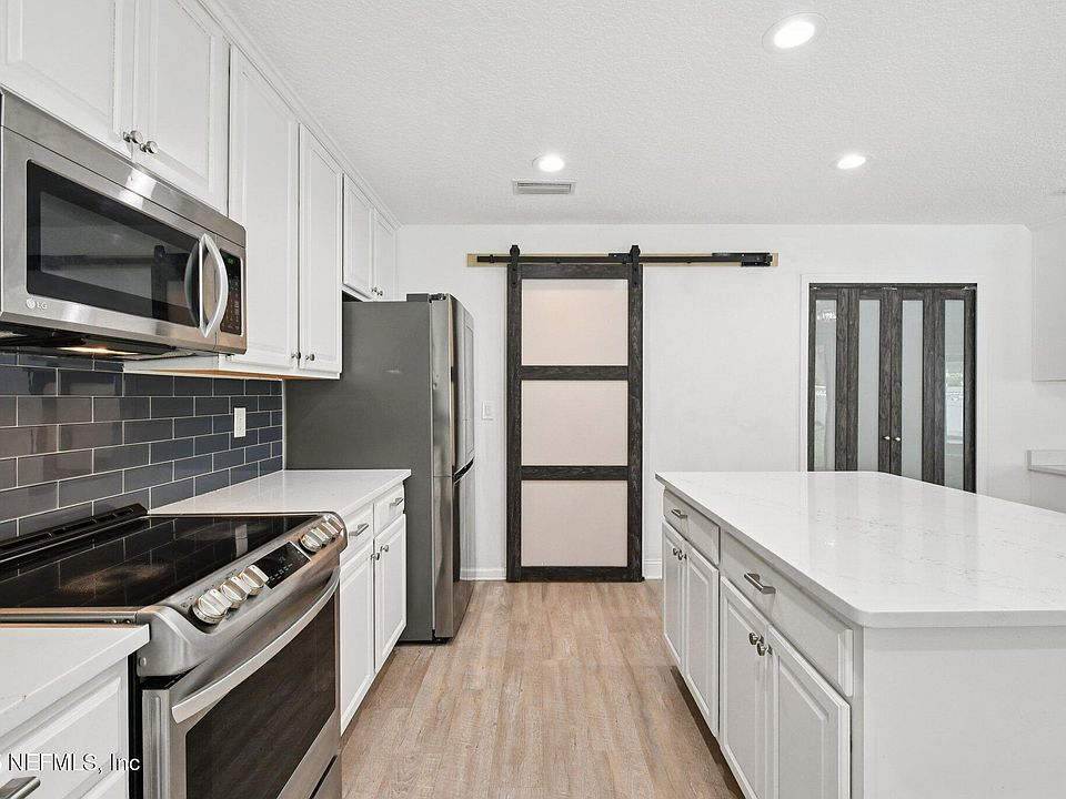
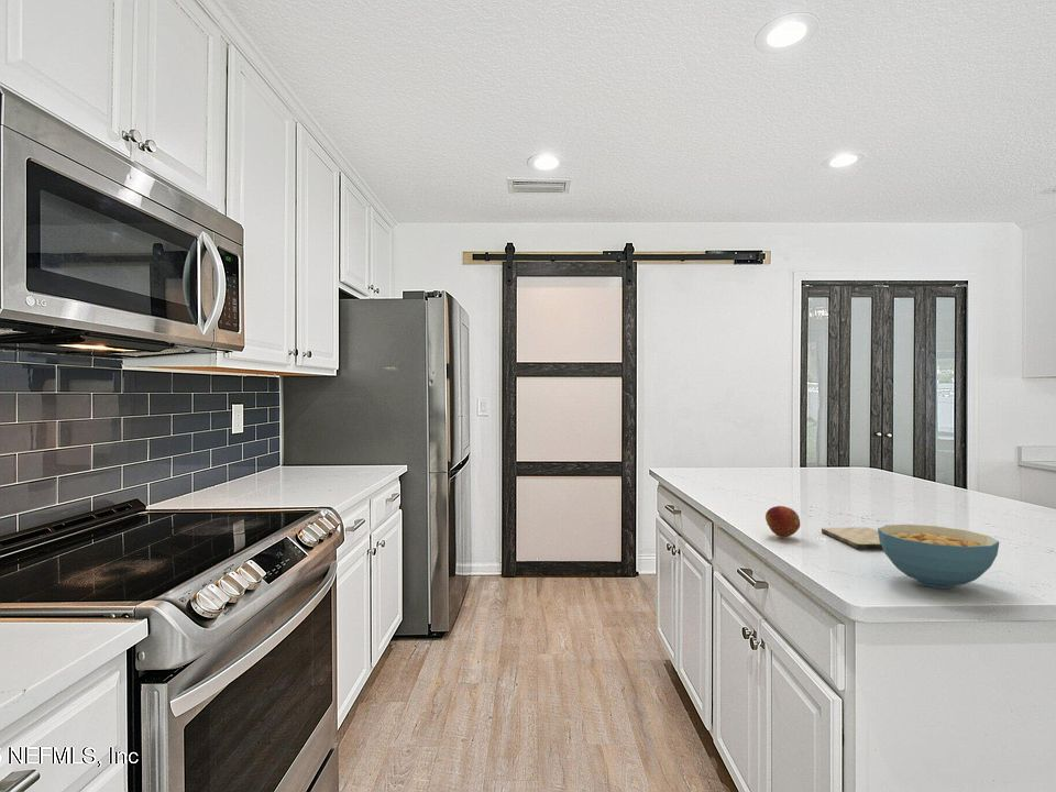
+ fruit (782, 521)
+ cereal bowl (935, 559)
+ cutting board (864, 537)
